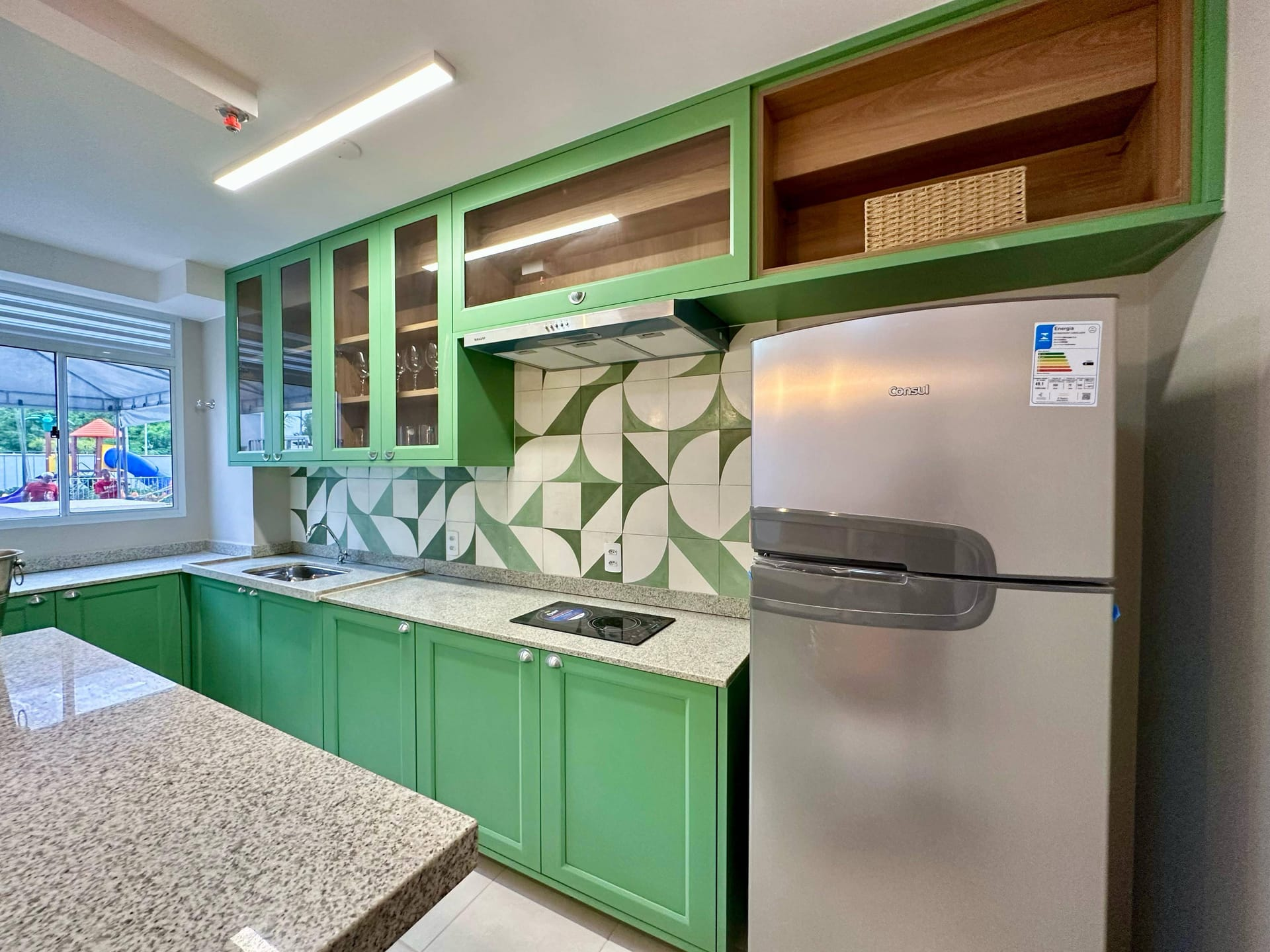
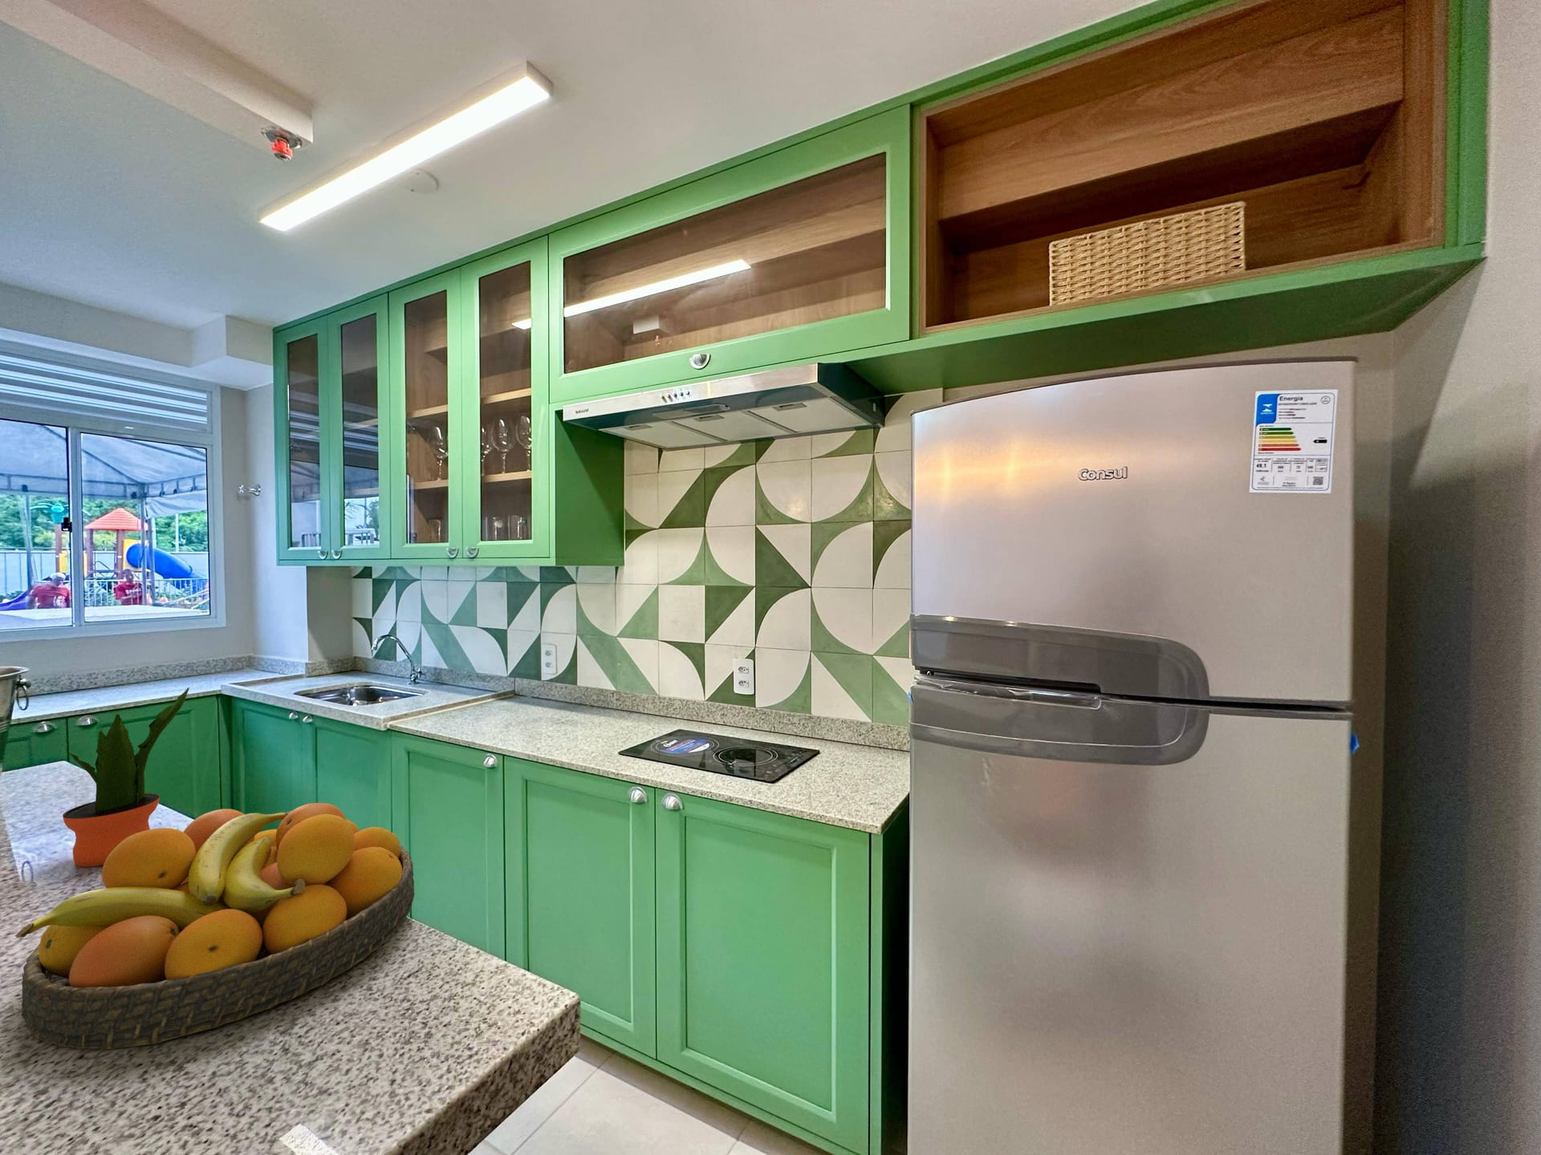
+ potted plant (130, 770)
+ fruit bowl (246, 877)
